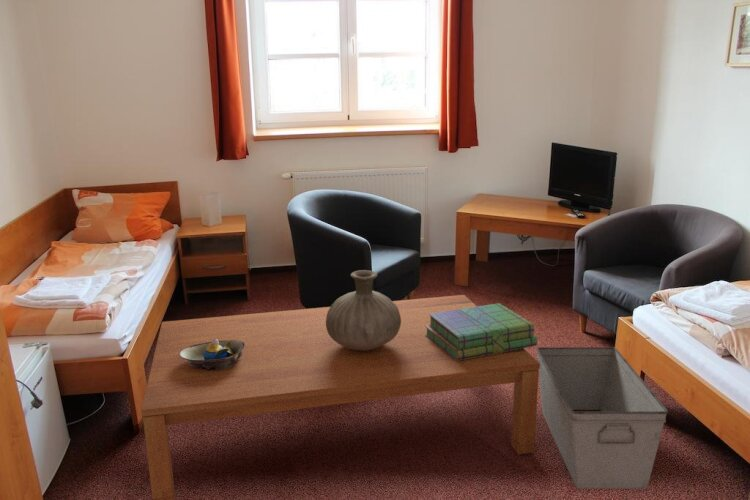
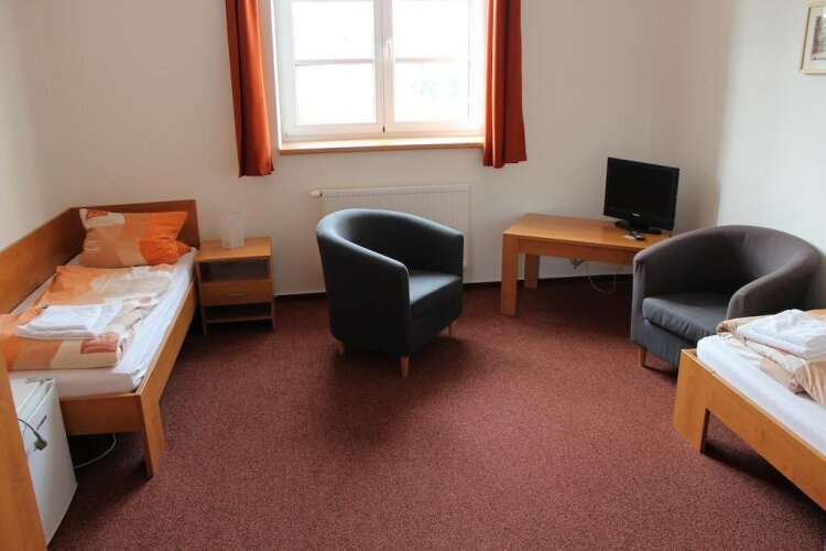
- stack of books (480, 329)
- coffee table (336, 383)
- decorative bowl (220, 347)
- vase (363, 309)
- storage bin (592, 412)
